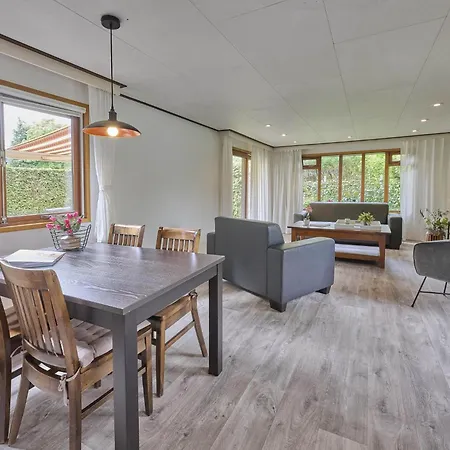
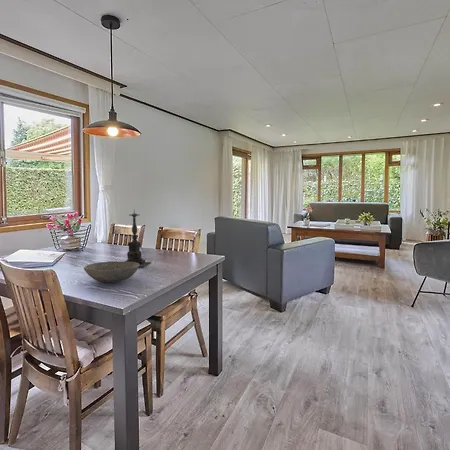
+ bowl (112, 272)
+ candle holder (135, 235)
